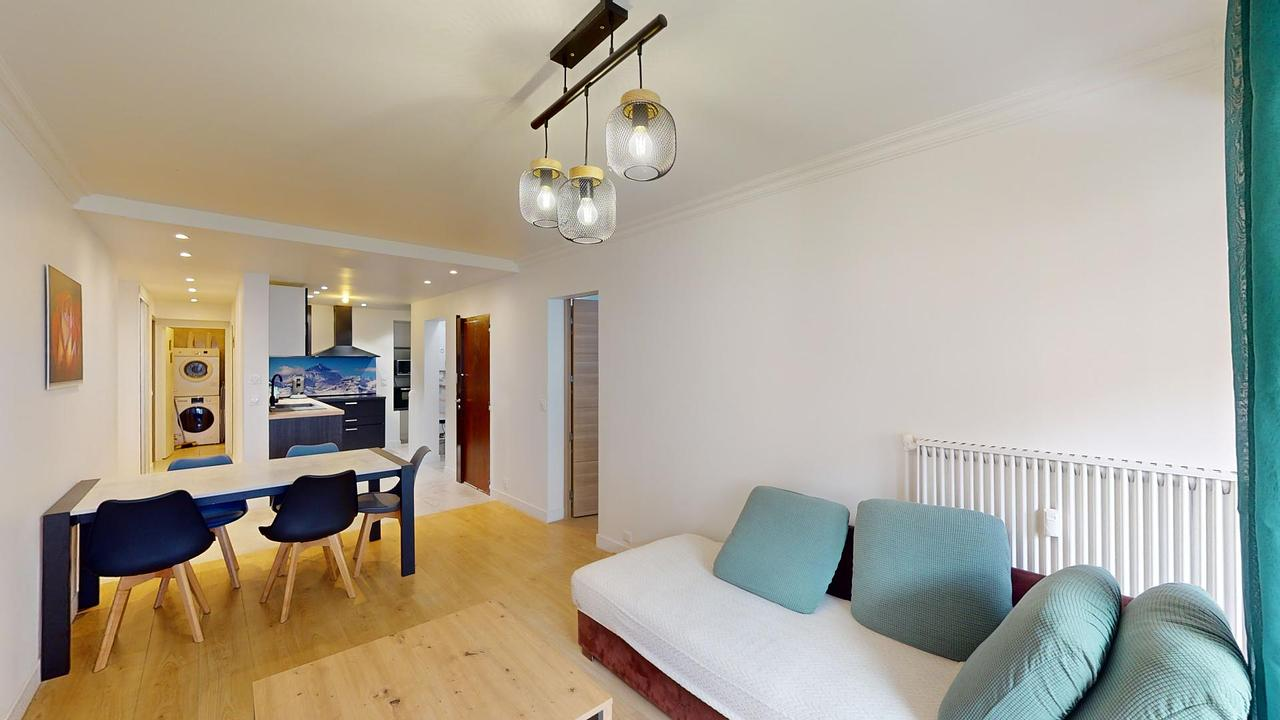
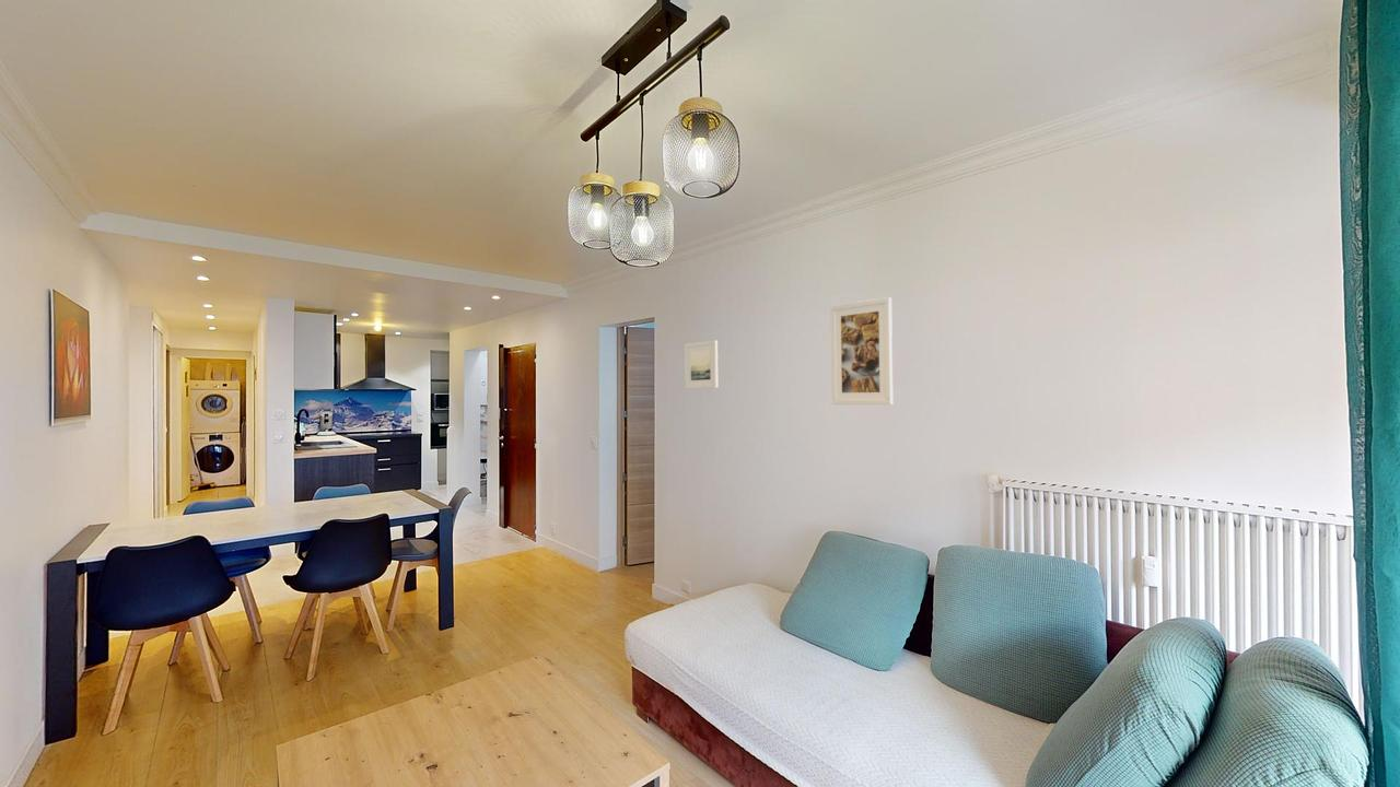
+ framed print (860, 353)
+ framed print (700, 365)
